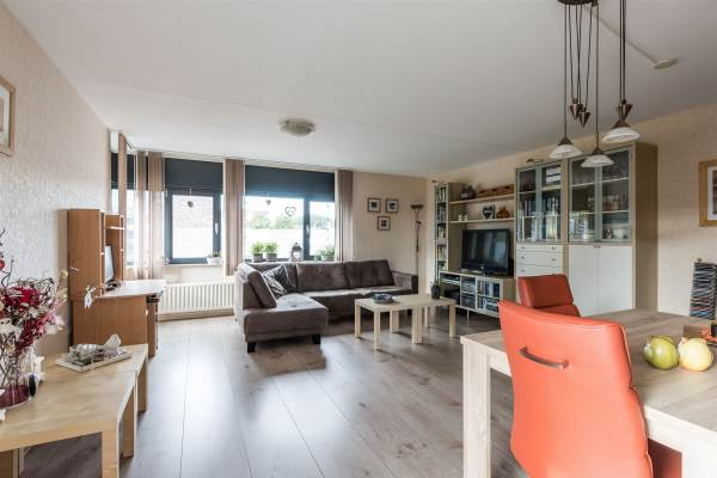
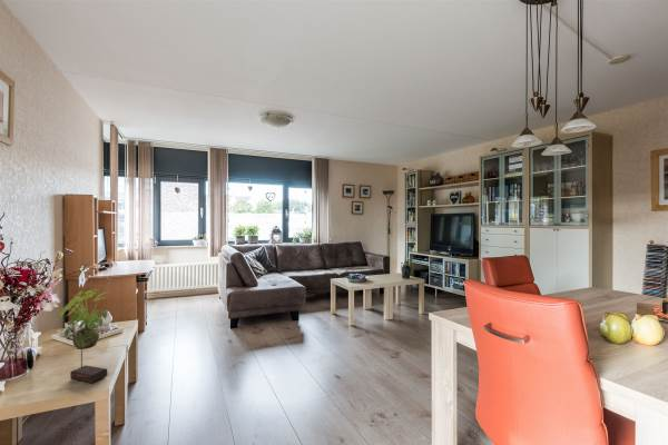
+ plant (86, 330)
